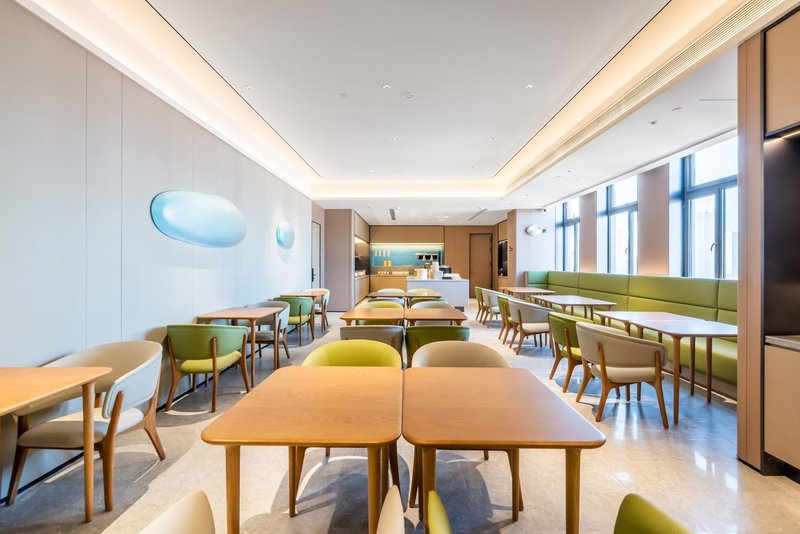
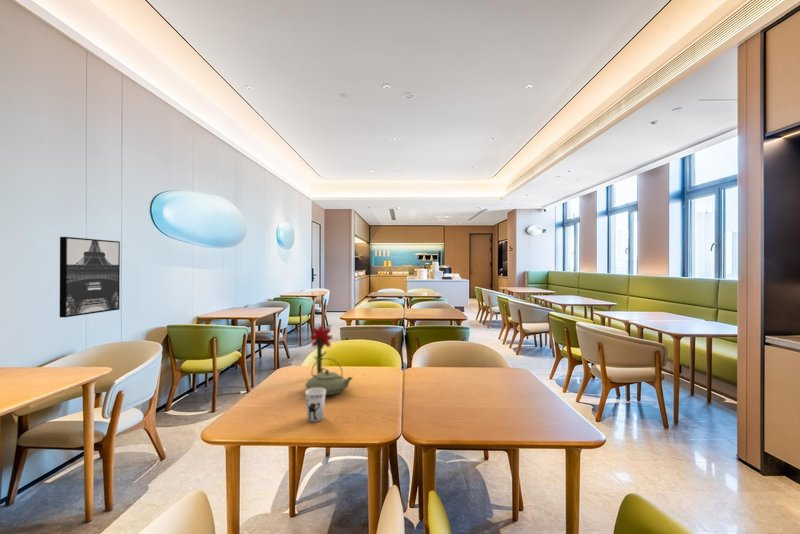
+ teapot (329, 374)
+ flower (320, 351)
+ cup (315, 404)
+ wall art (92, 276)
